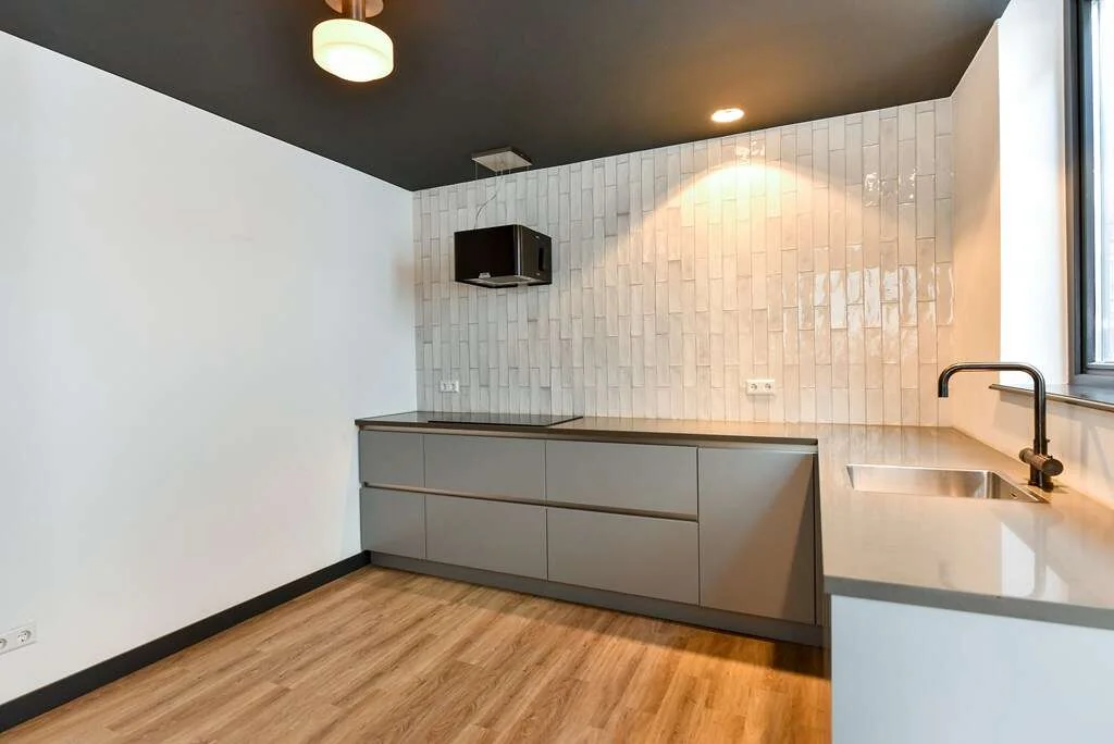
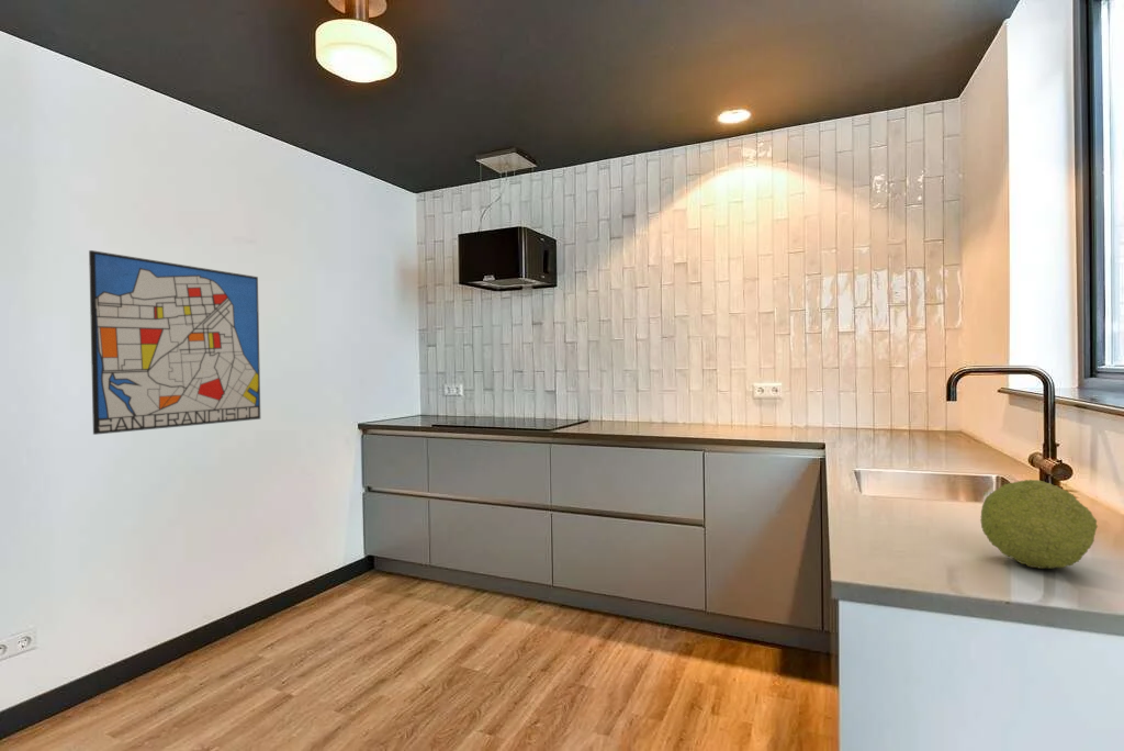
+ wall art (186, 345)
+ fruit (1036, 520)
